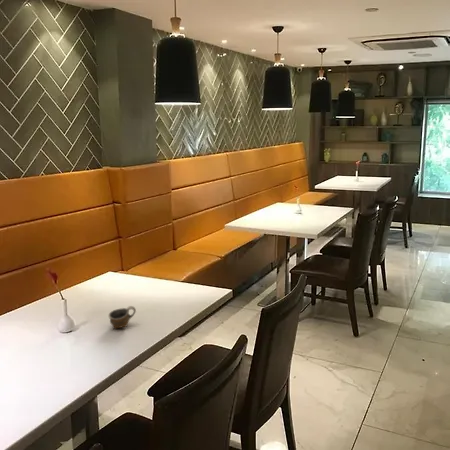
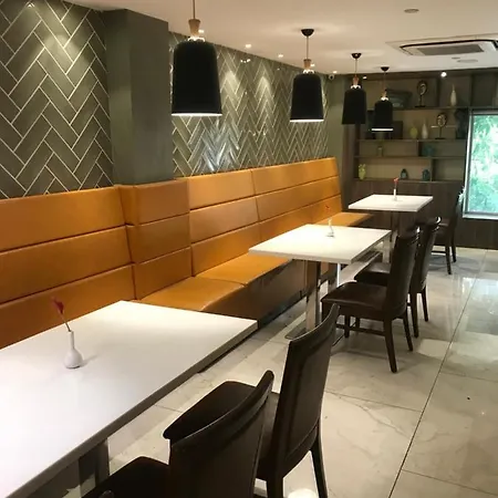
- cup (120, 317)
